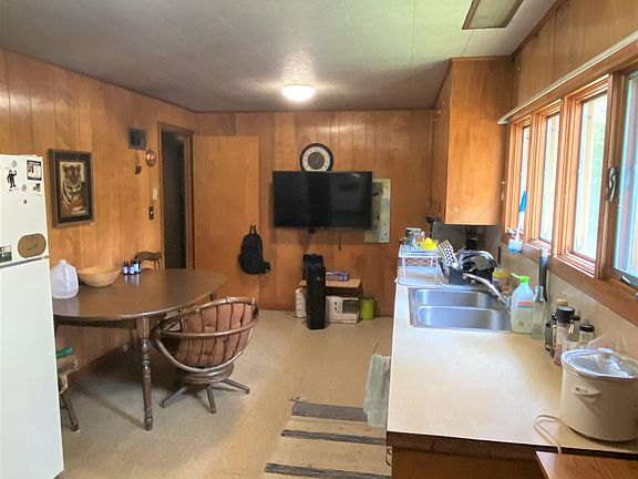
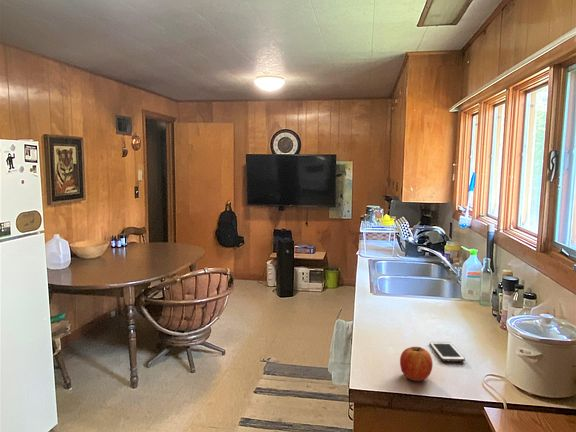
+ cell phone (446, 351)
+ apple (416, 361)
